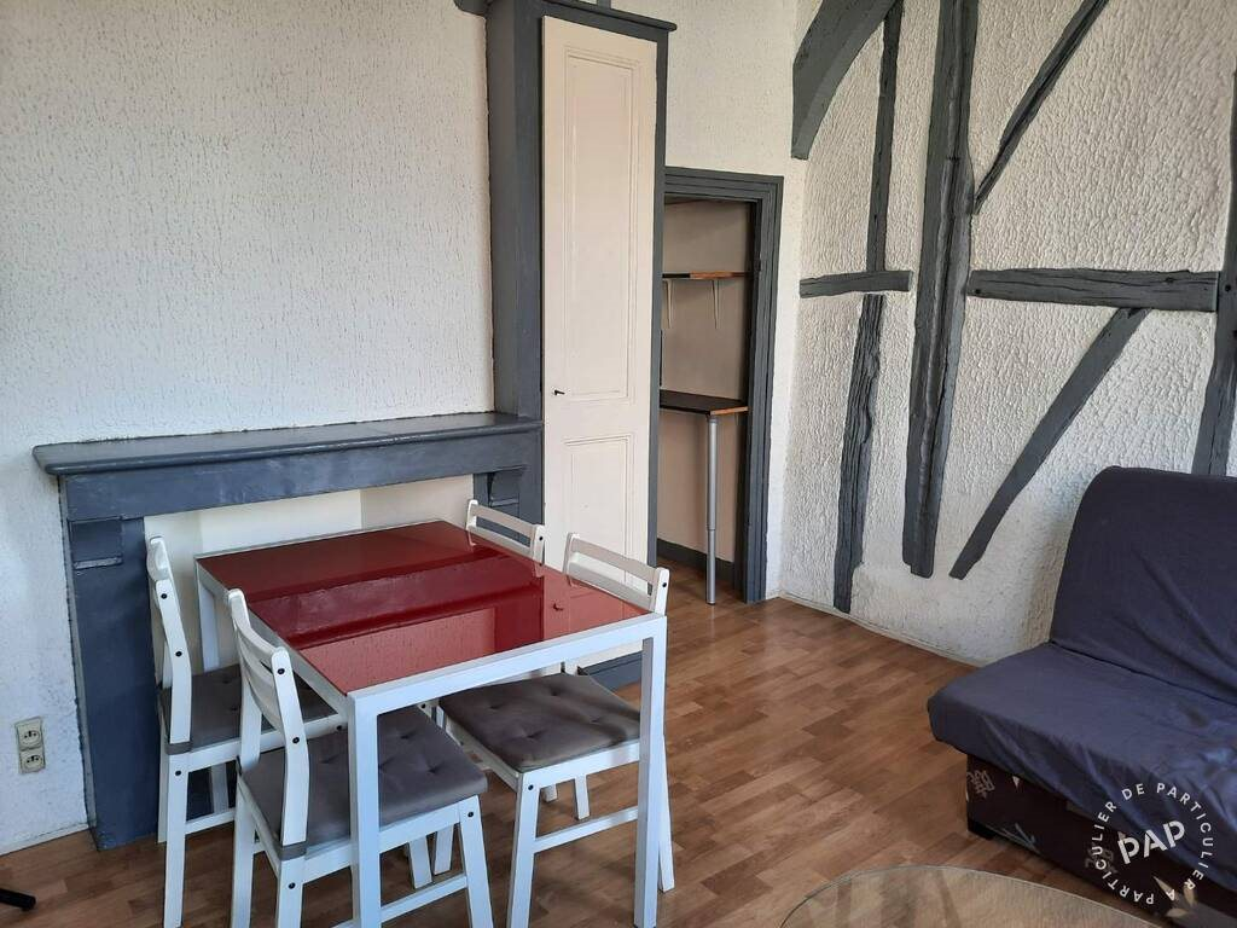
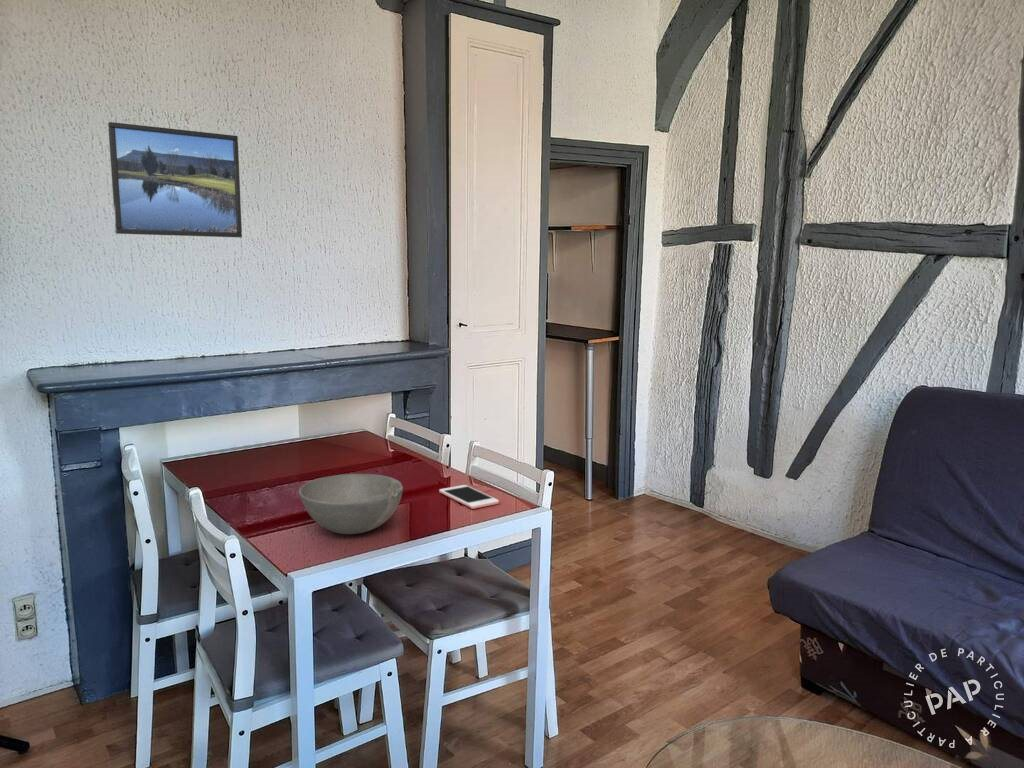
+ bowl (352, 508)
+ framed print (178, 183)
+ cell phone (468, 496)
